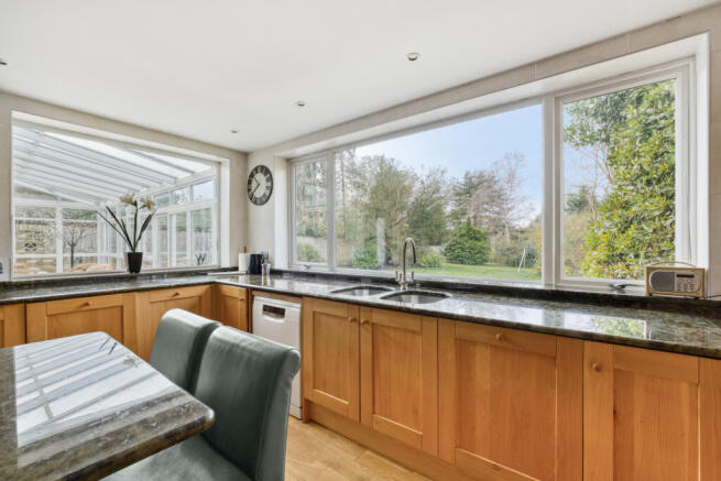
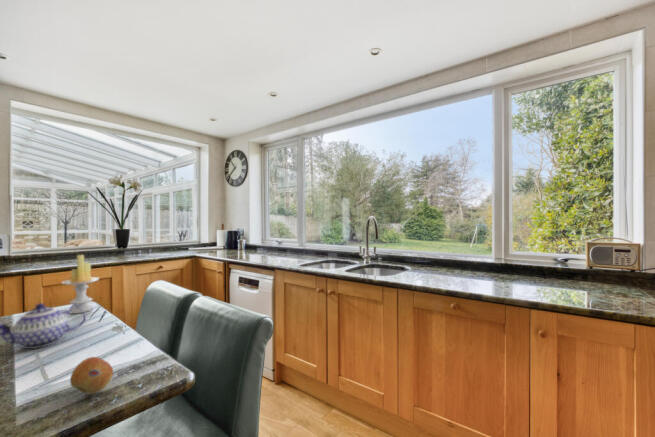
+ fruit (92, 375)
+ teapot (42, 323)
+ candle (81, 282)
